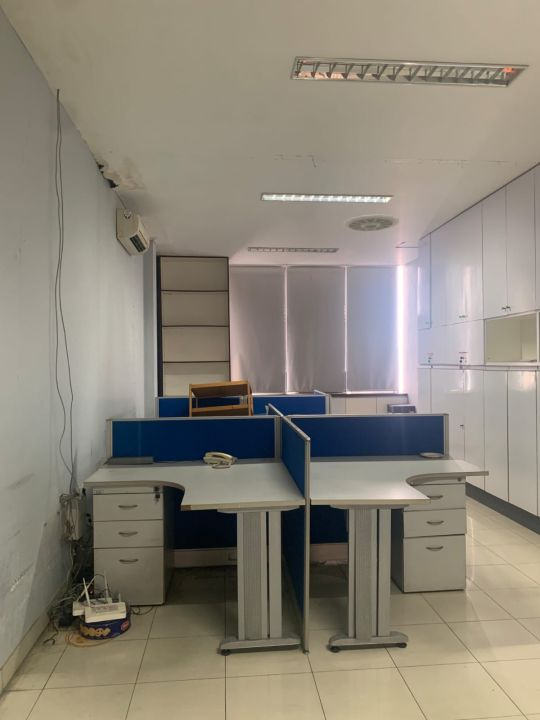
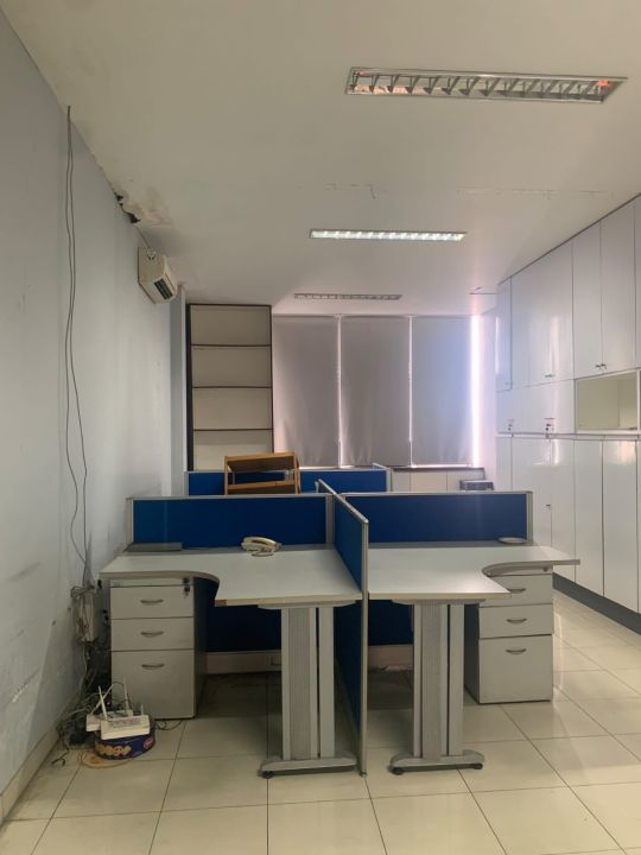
- ceiling vent (370, 224)
